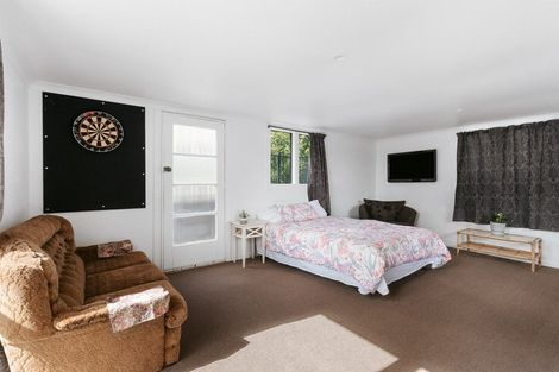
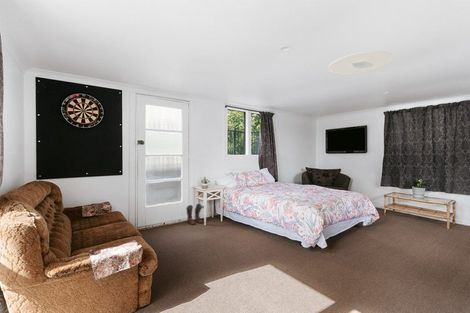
+ ceiling light (358, 61)
+ boots (196, 213)
